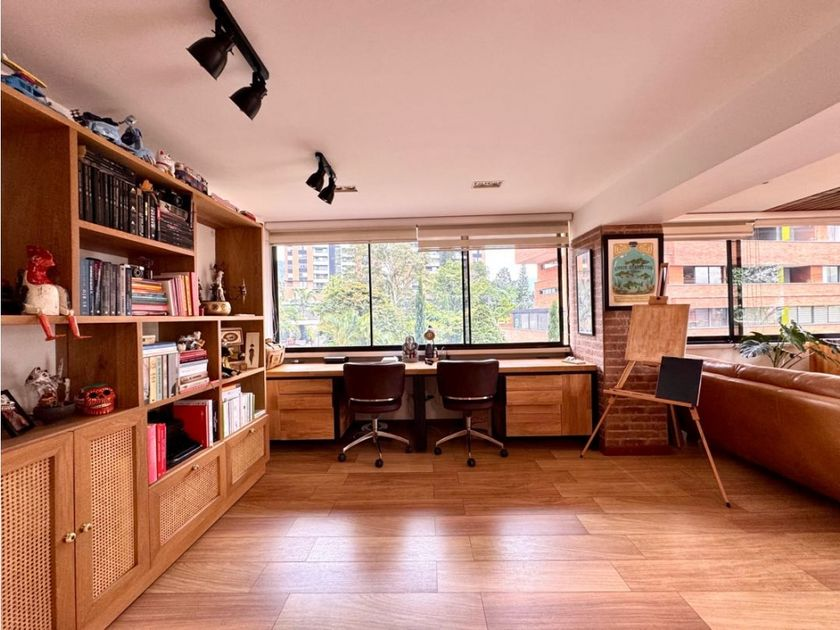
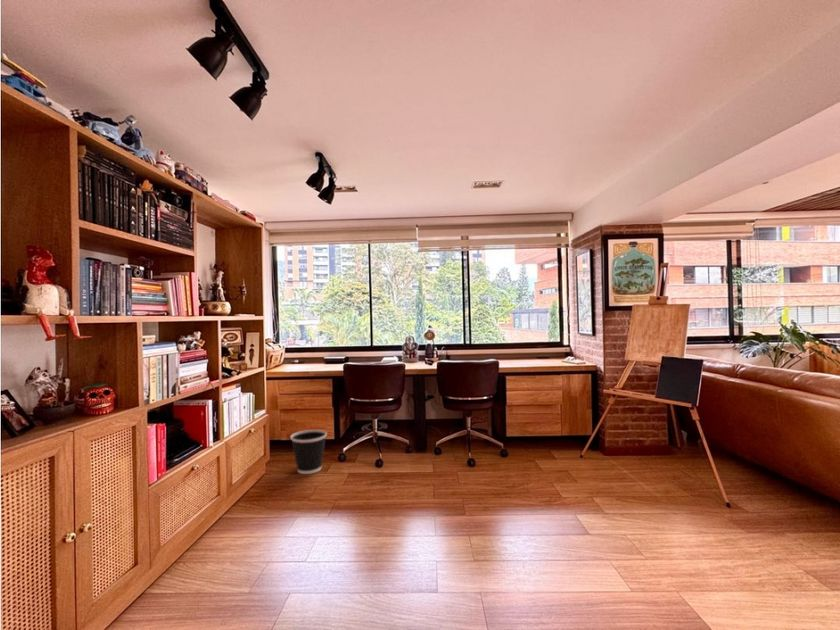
+ wastebasket (309, 452)
